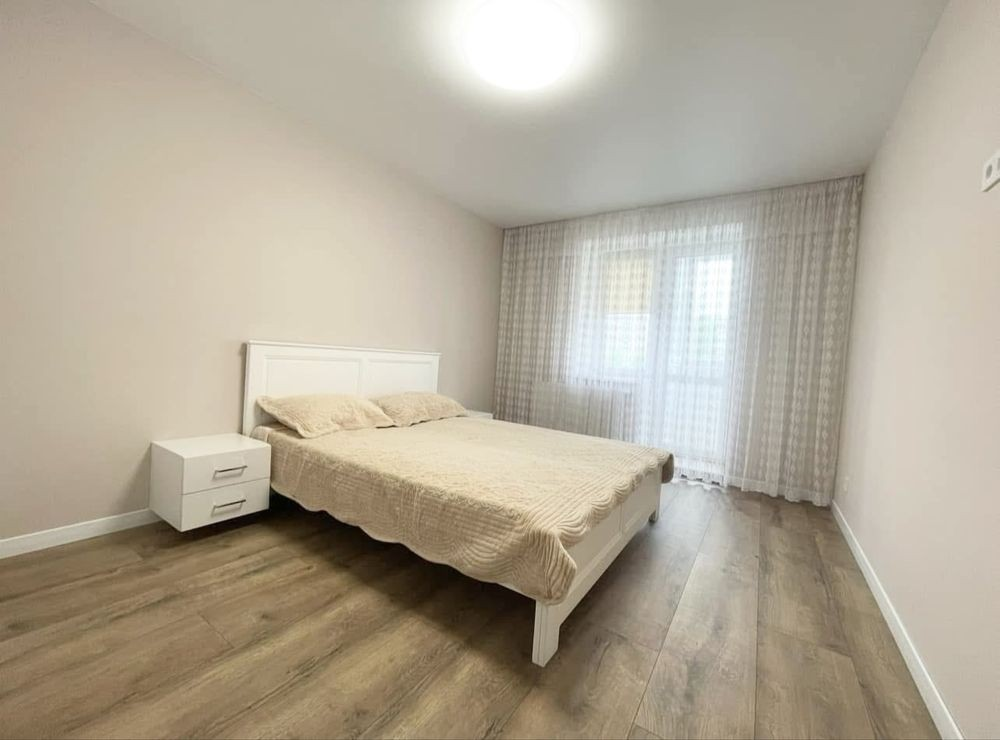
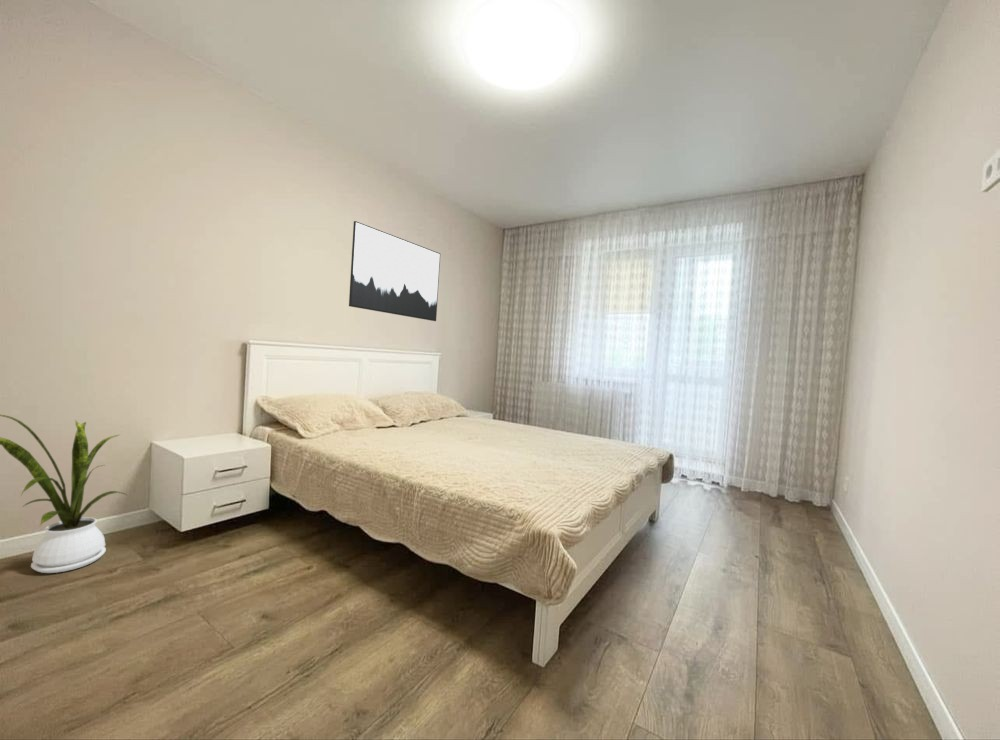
+ wall art (399, 276)
+ house plant (63, 486)
